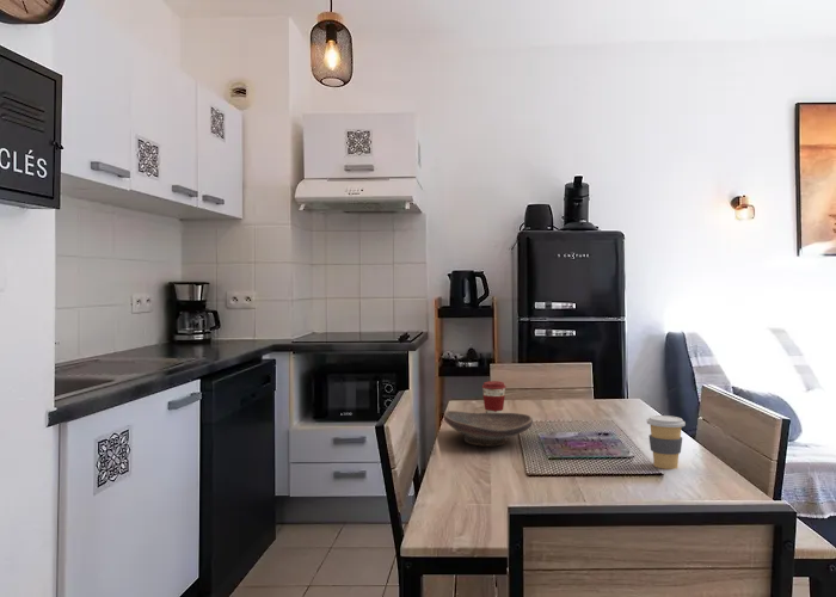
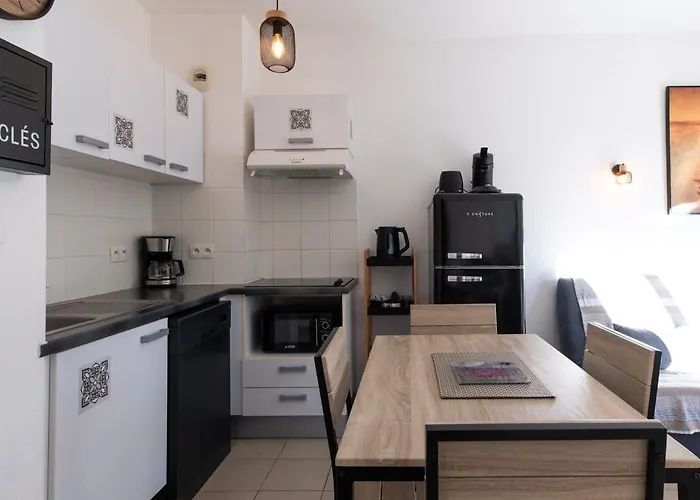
- coffee cup (665, 442)
- coffee cup (493, 401)
- decorative bowl (487, 427)
